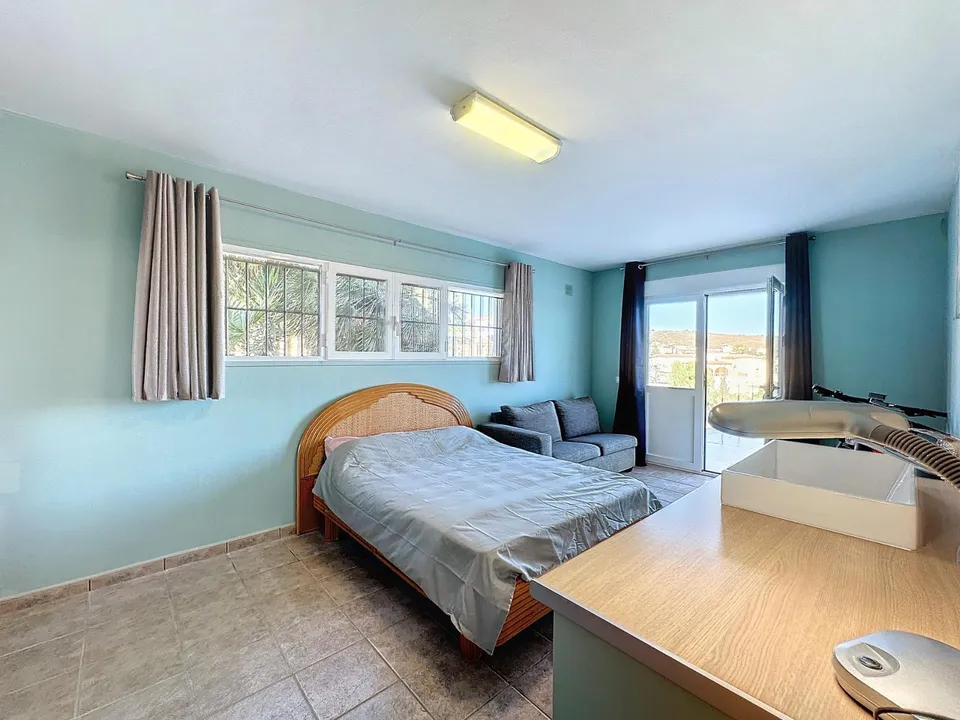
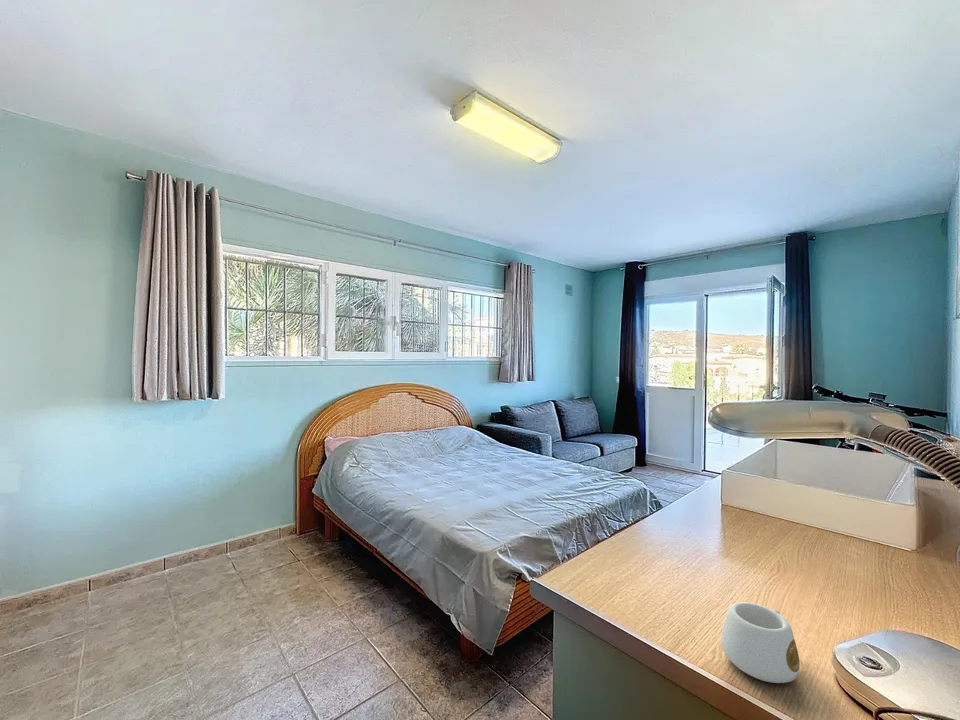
+ mug (762, 636)
